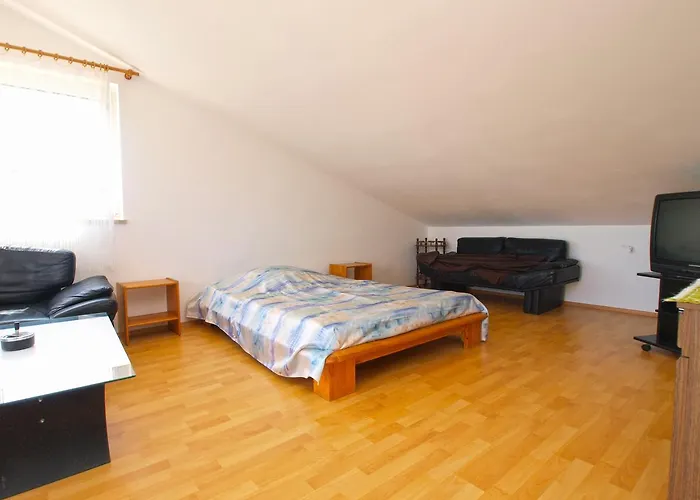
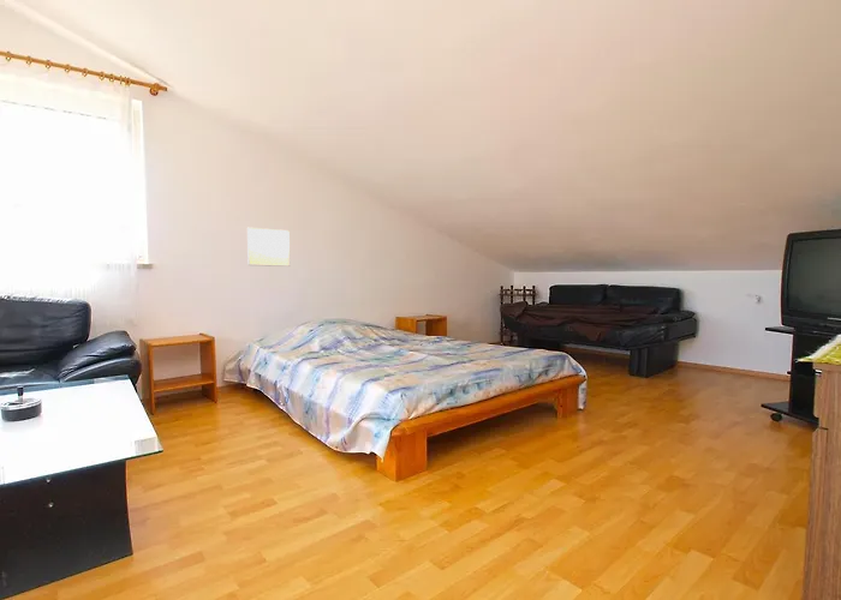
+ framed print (269, 247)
